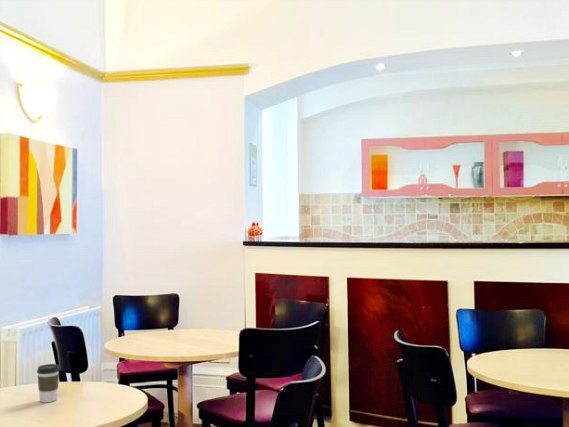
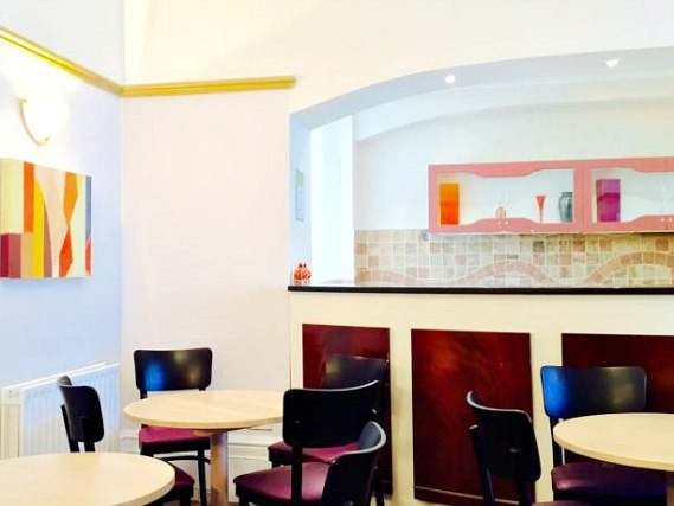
- coffee cup (48, 383)
